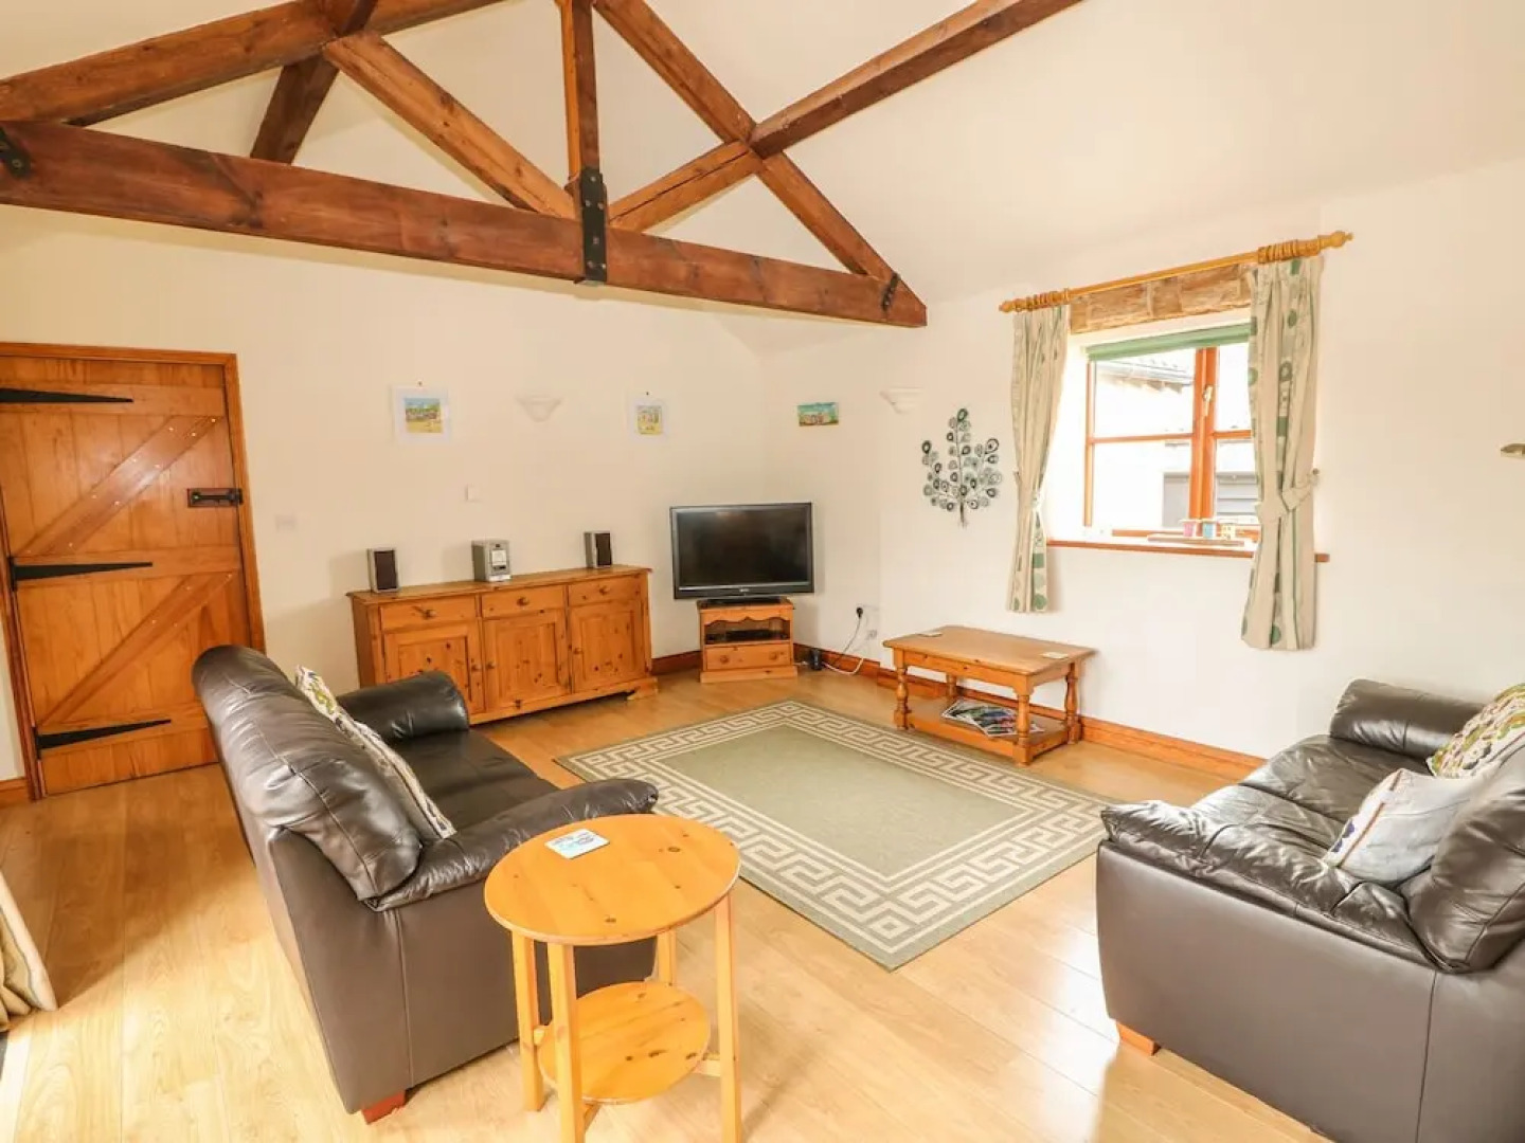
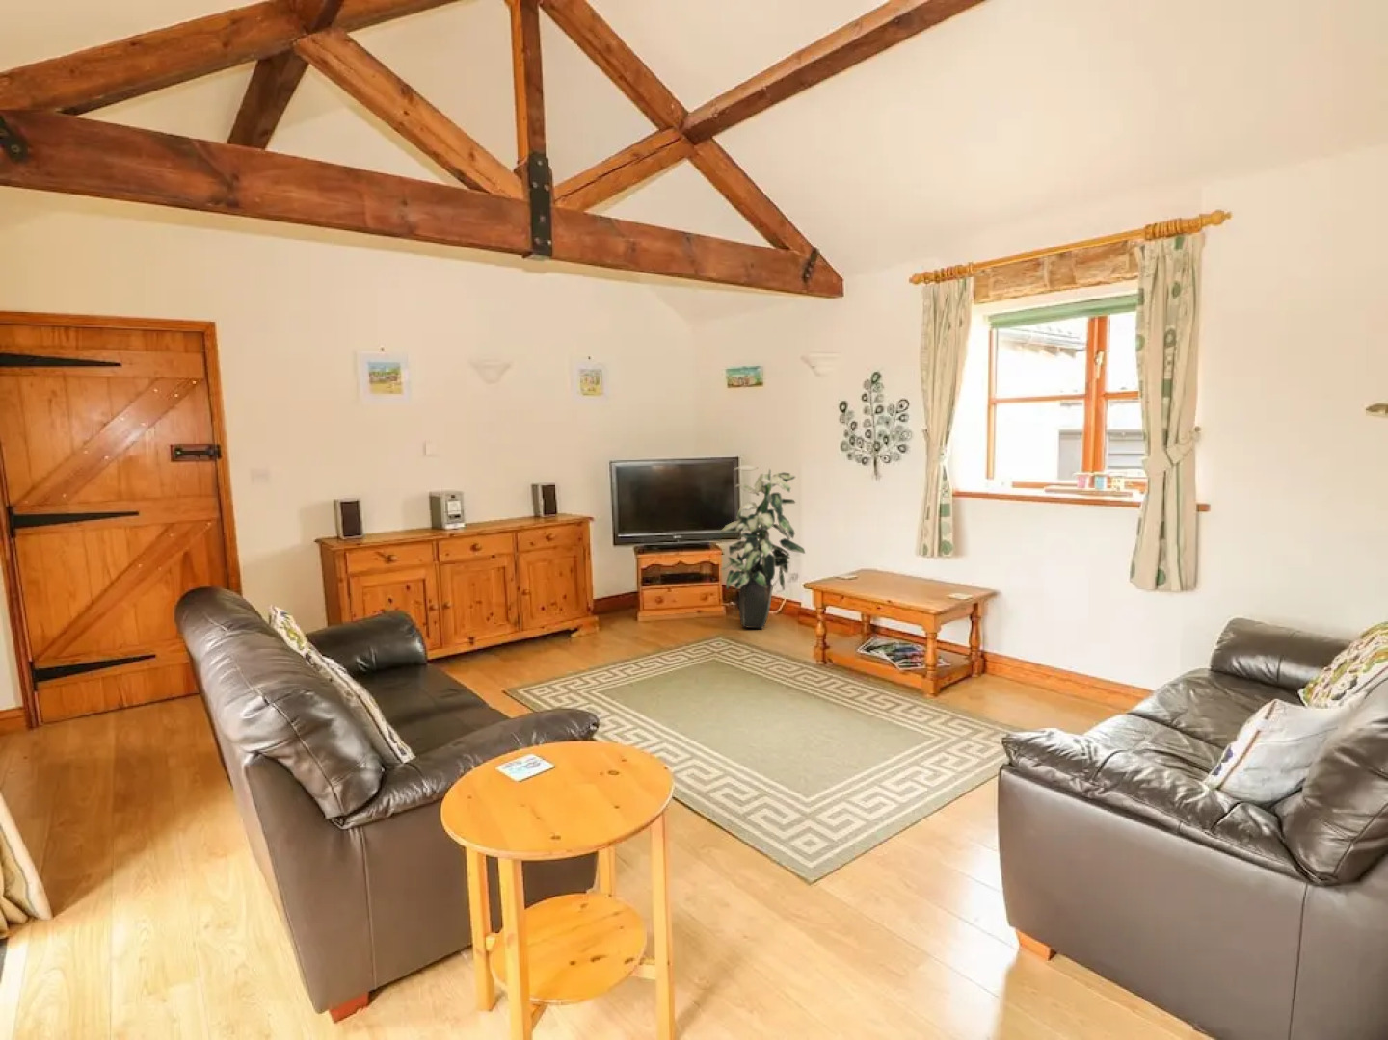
+ indoor plant (756, 546)
